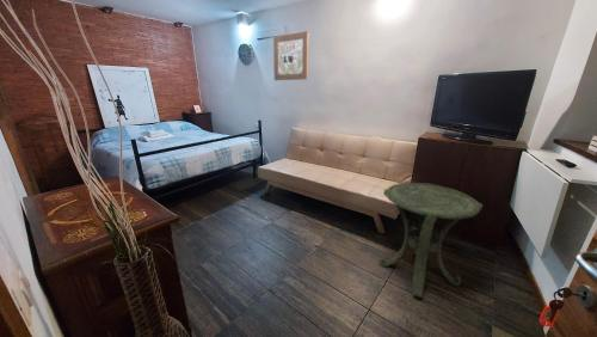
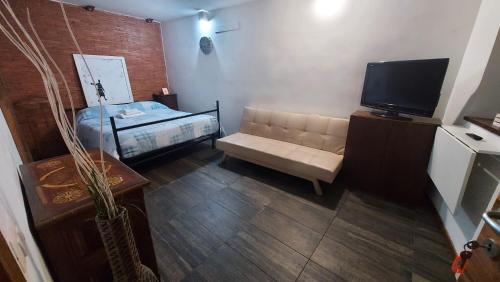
- side table (423, 235)
- wall art (290, 57)
